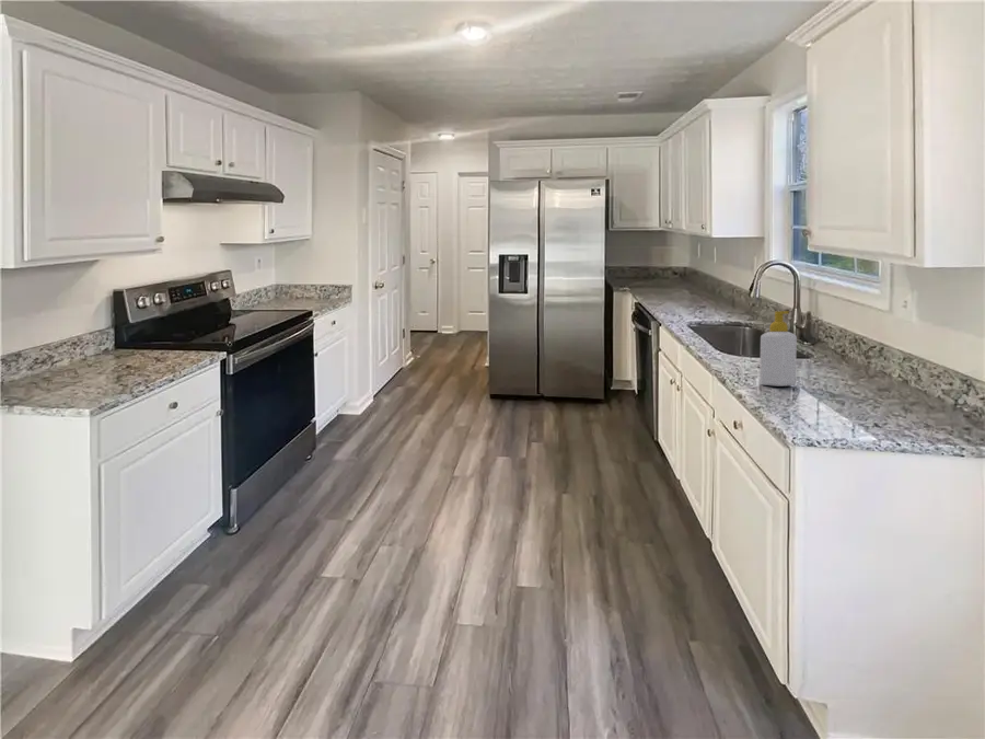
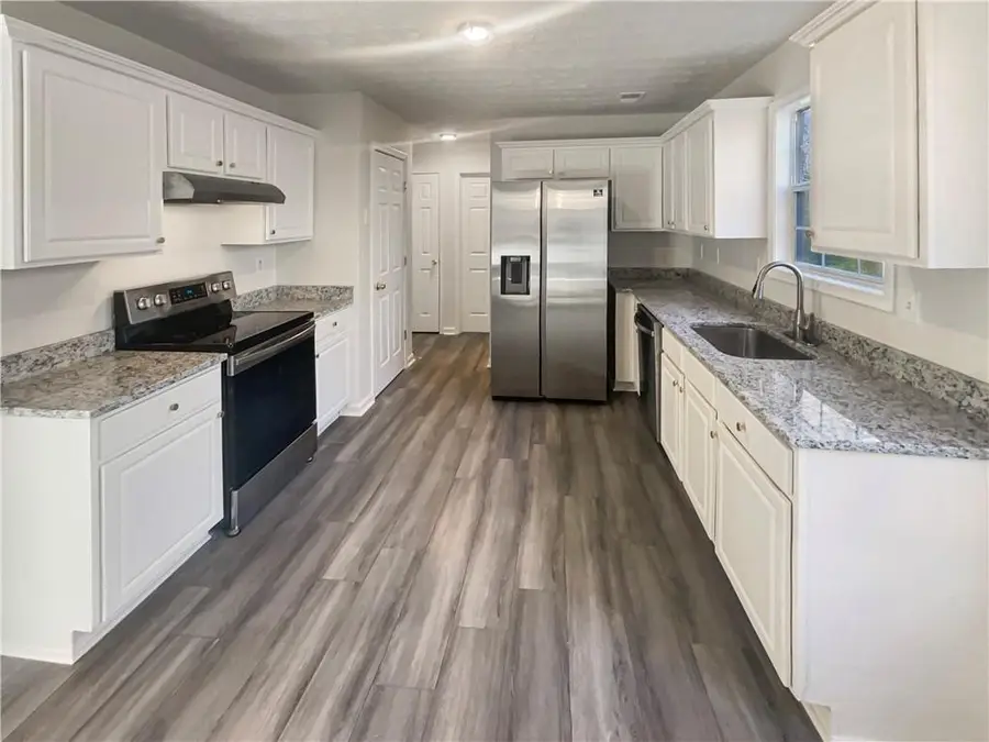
- soap bottle (778, 348)
